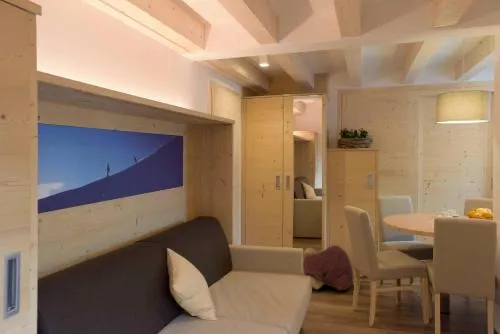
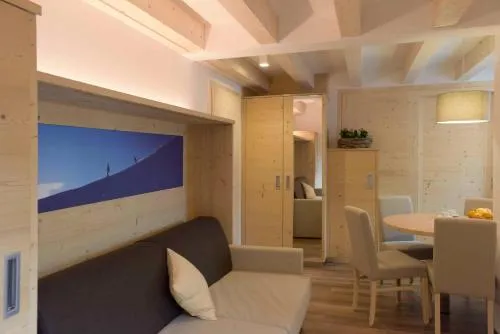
- backpack (327, 266)
